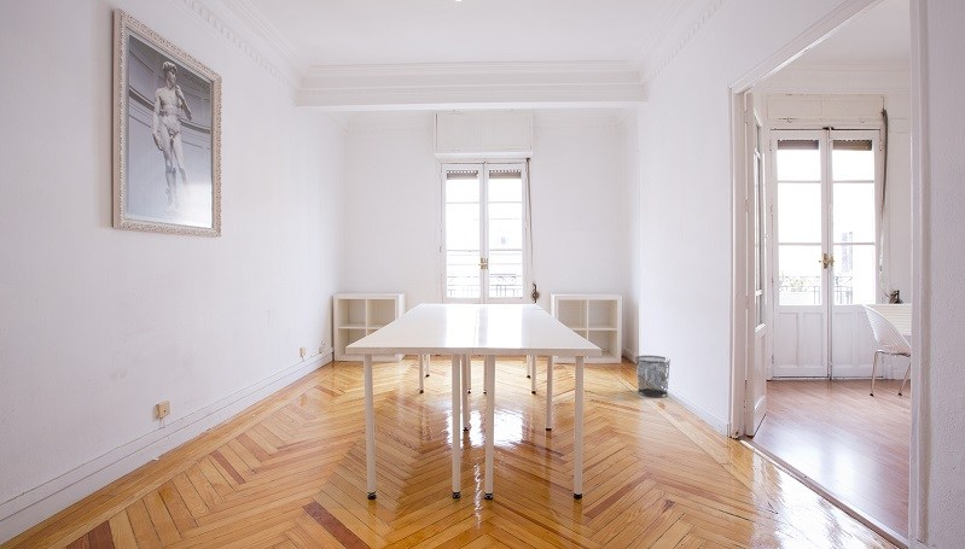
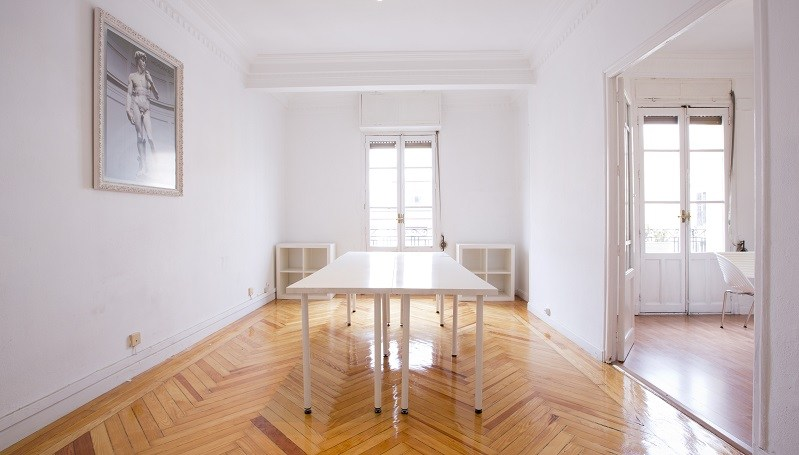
- waste bin (652, 375)
